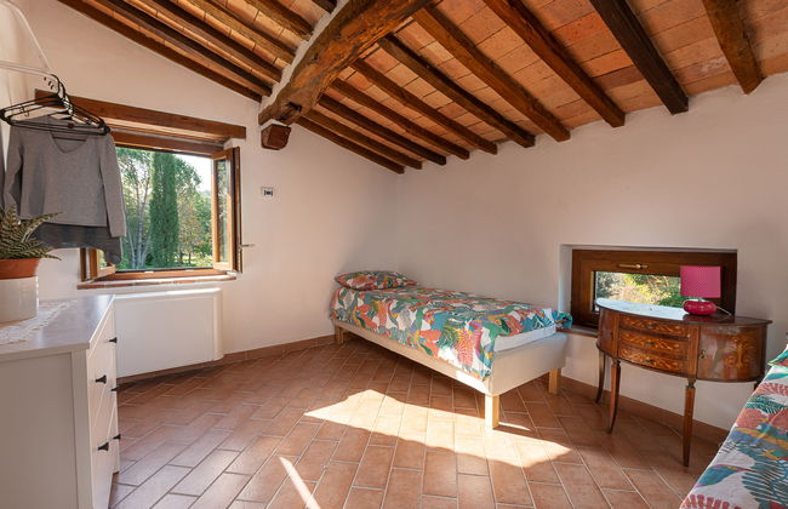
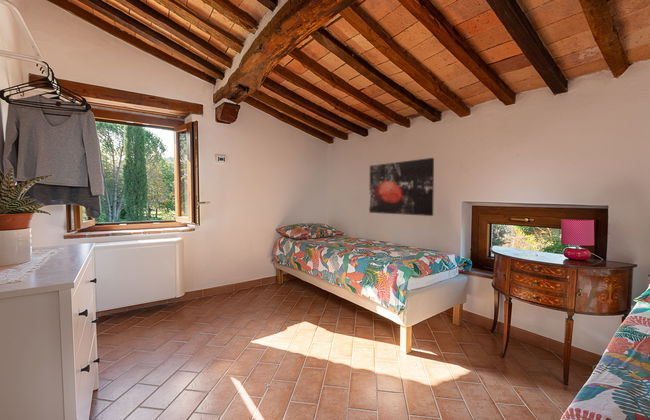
+ wall art (398, 188)
